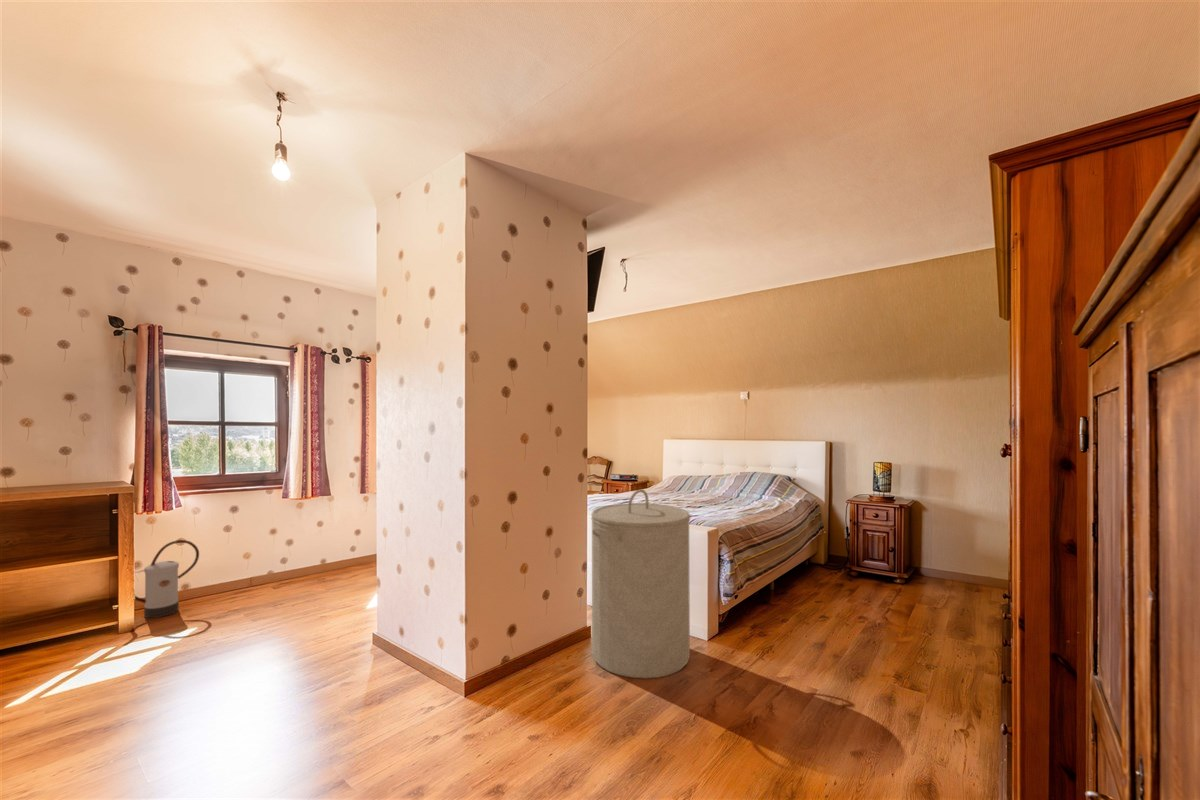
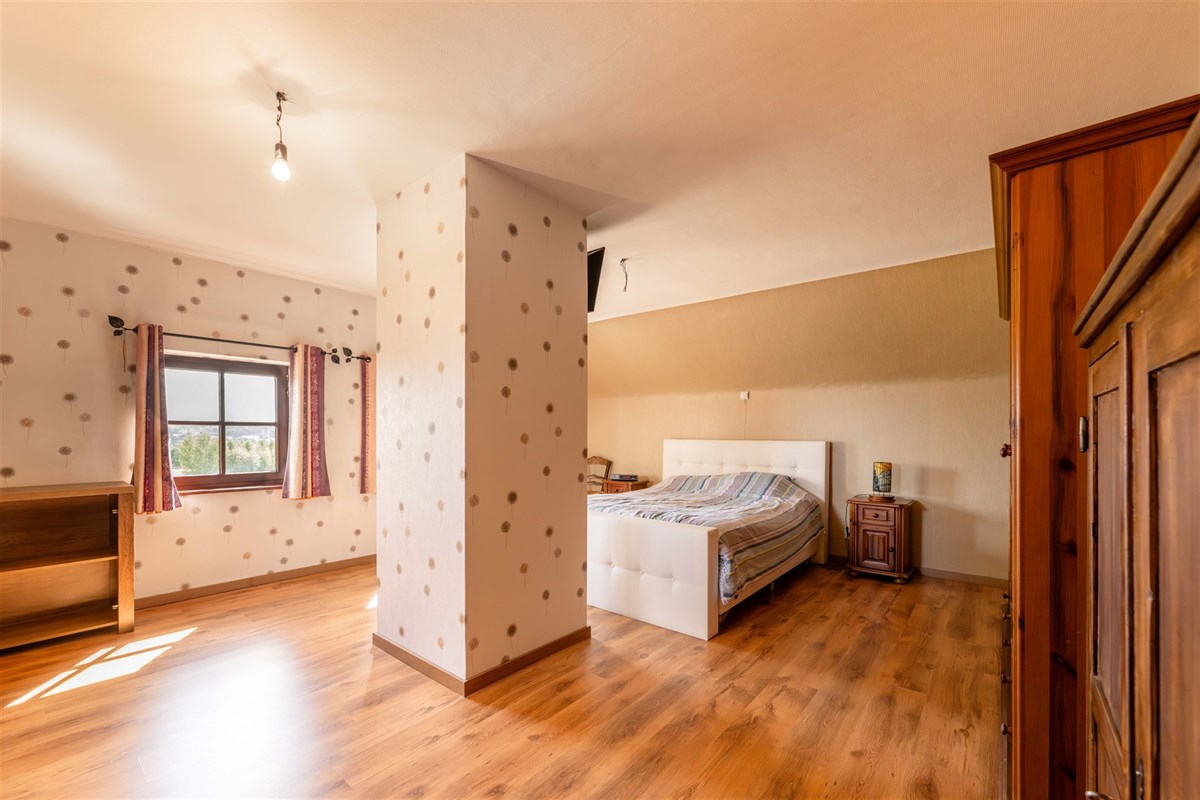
- laundry hamper (640, 571)
- watering can (160, 578)
